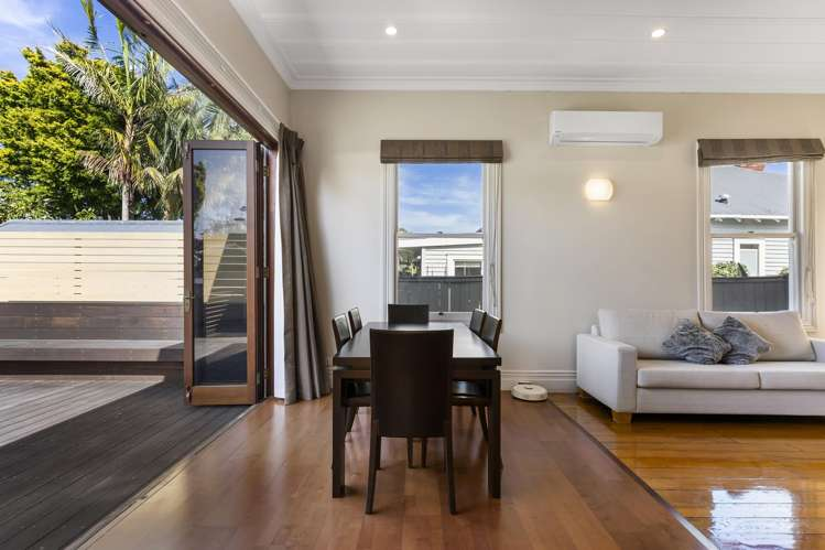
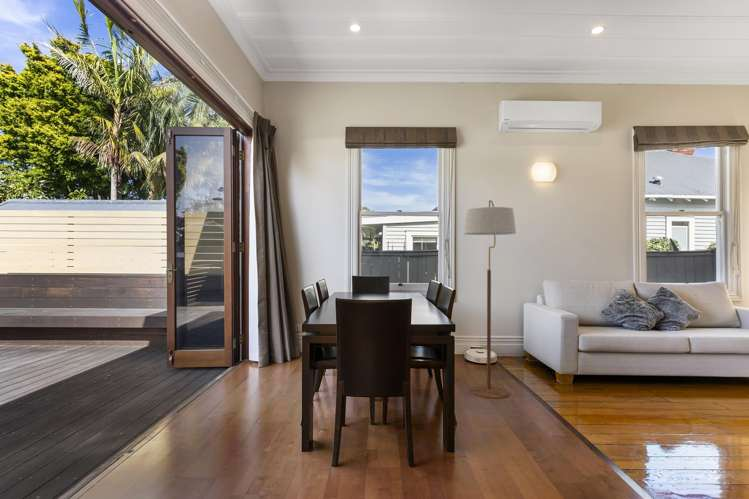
+ floor lamp (489, 295)
